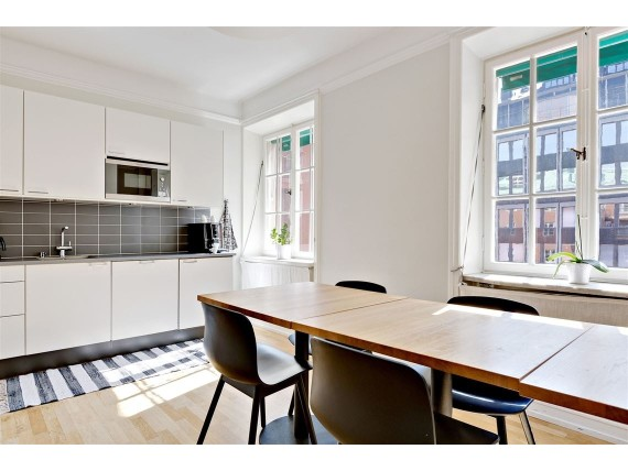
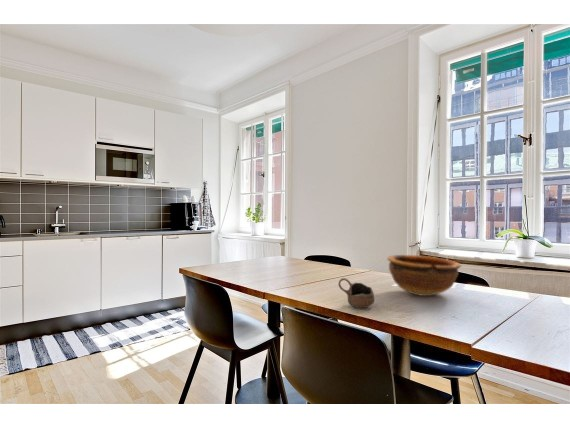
+ cup (357, 292)
+ bowl (422, 276)
